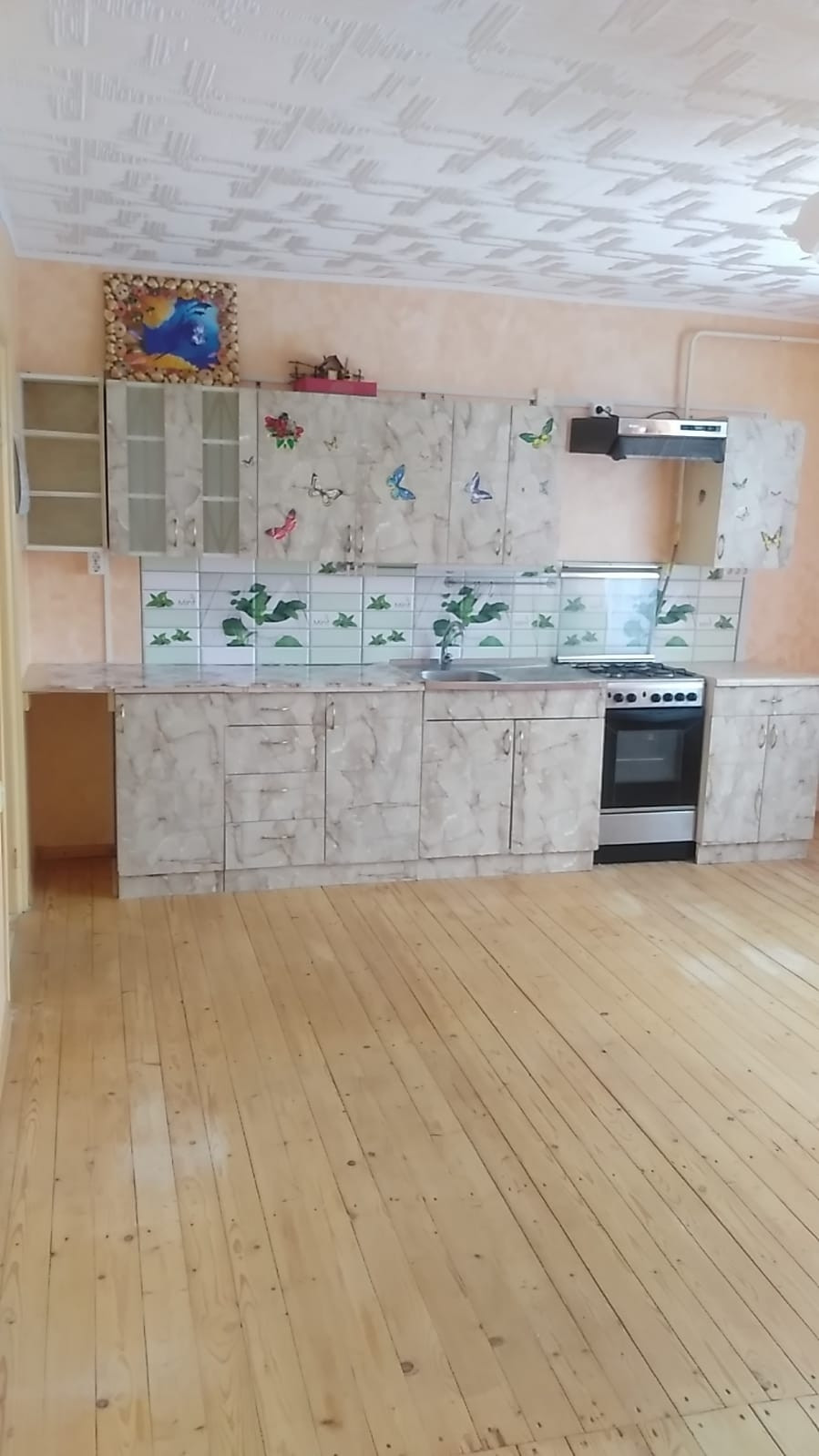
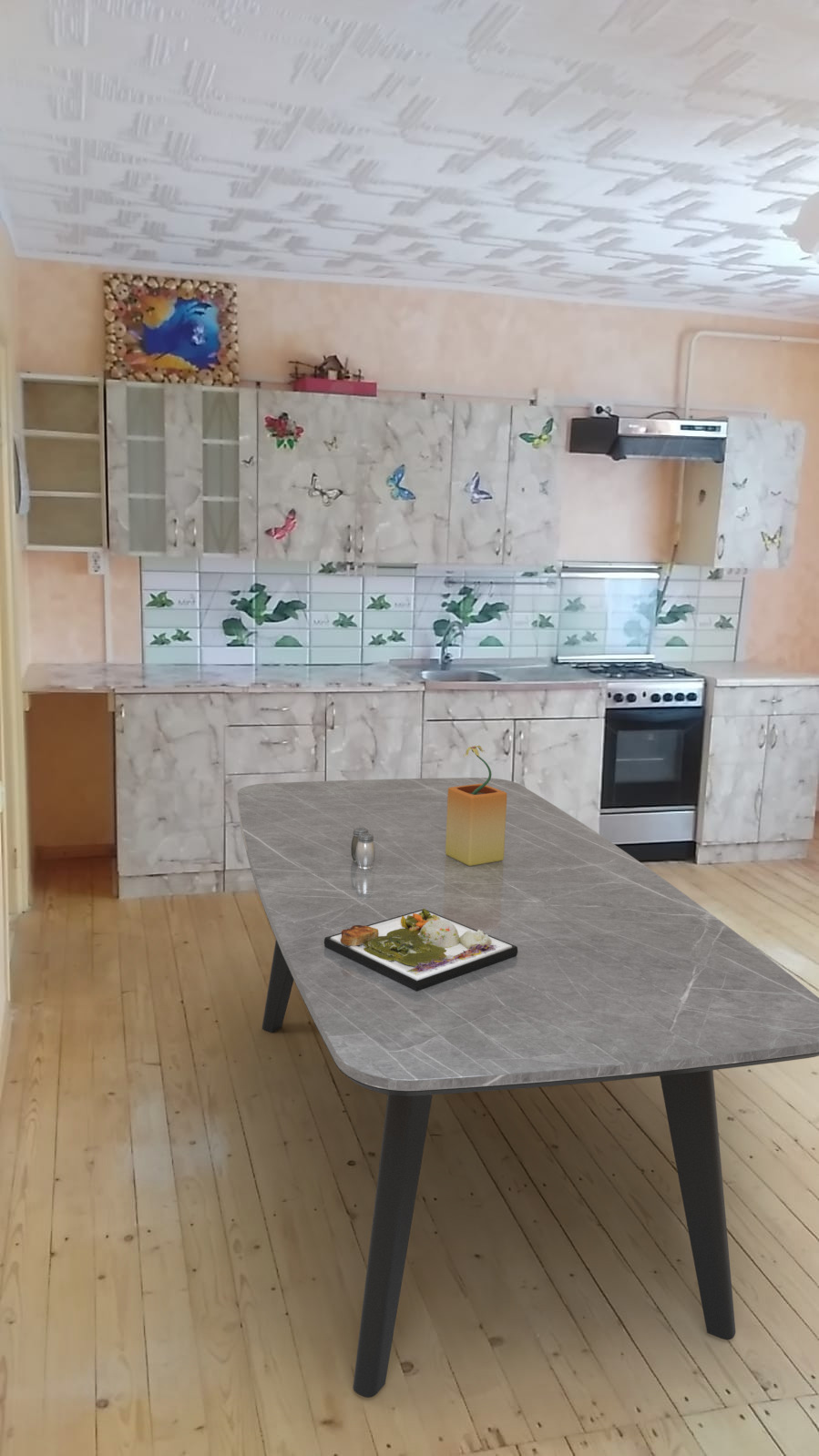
+ salt and pepper shaker (363, 846)
+ dining table (453, 1013)
+ potted plant (476, 801)
+ dinner plate (420, 939)
